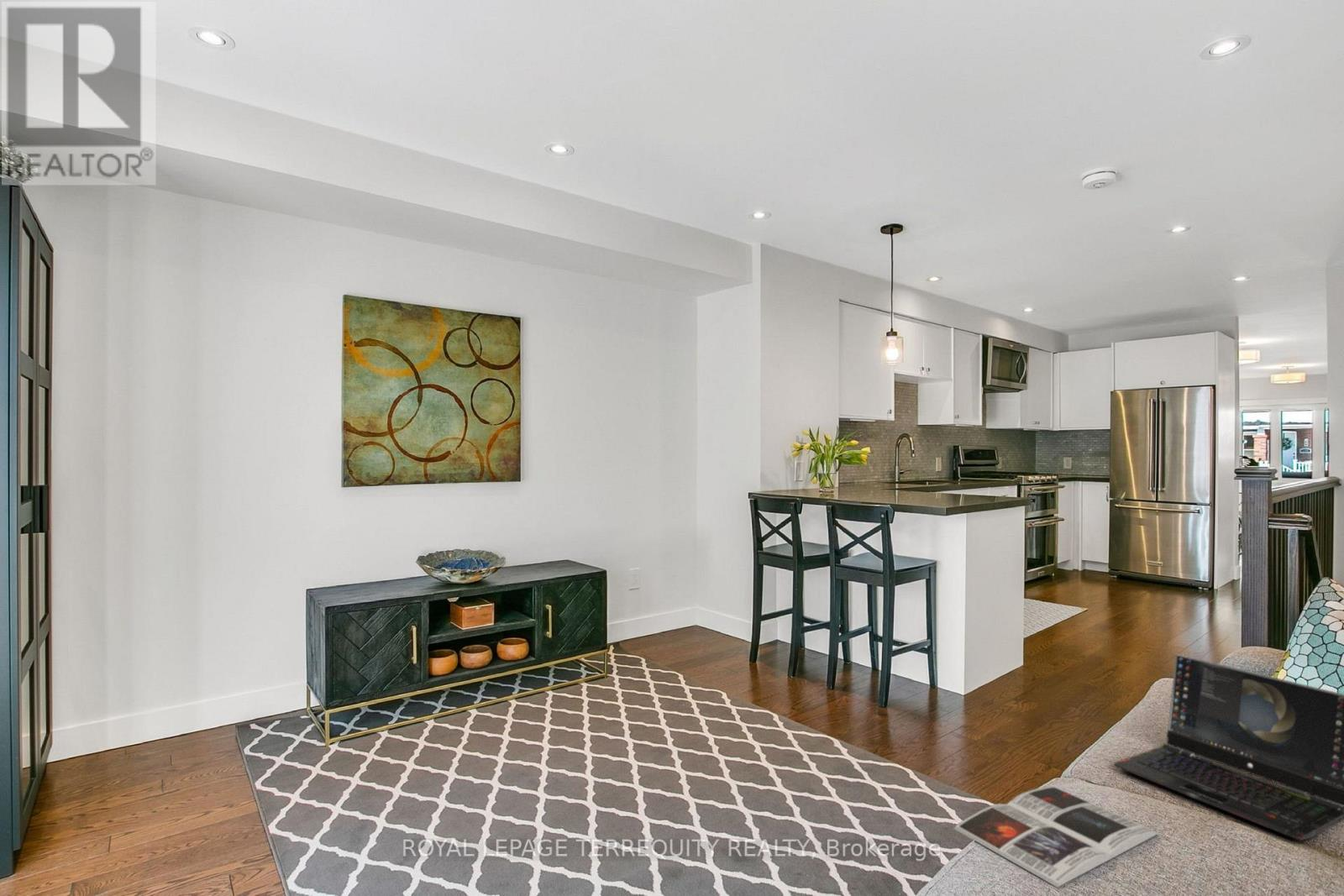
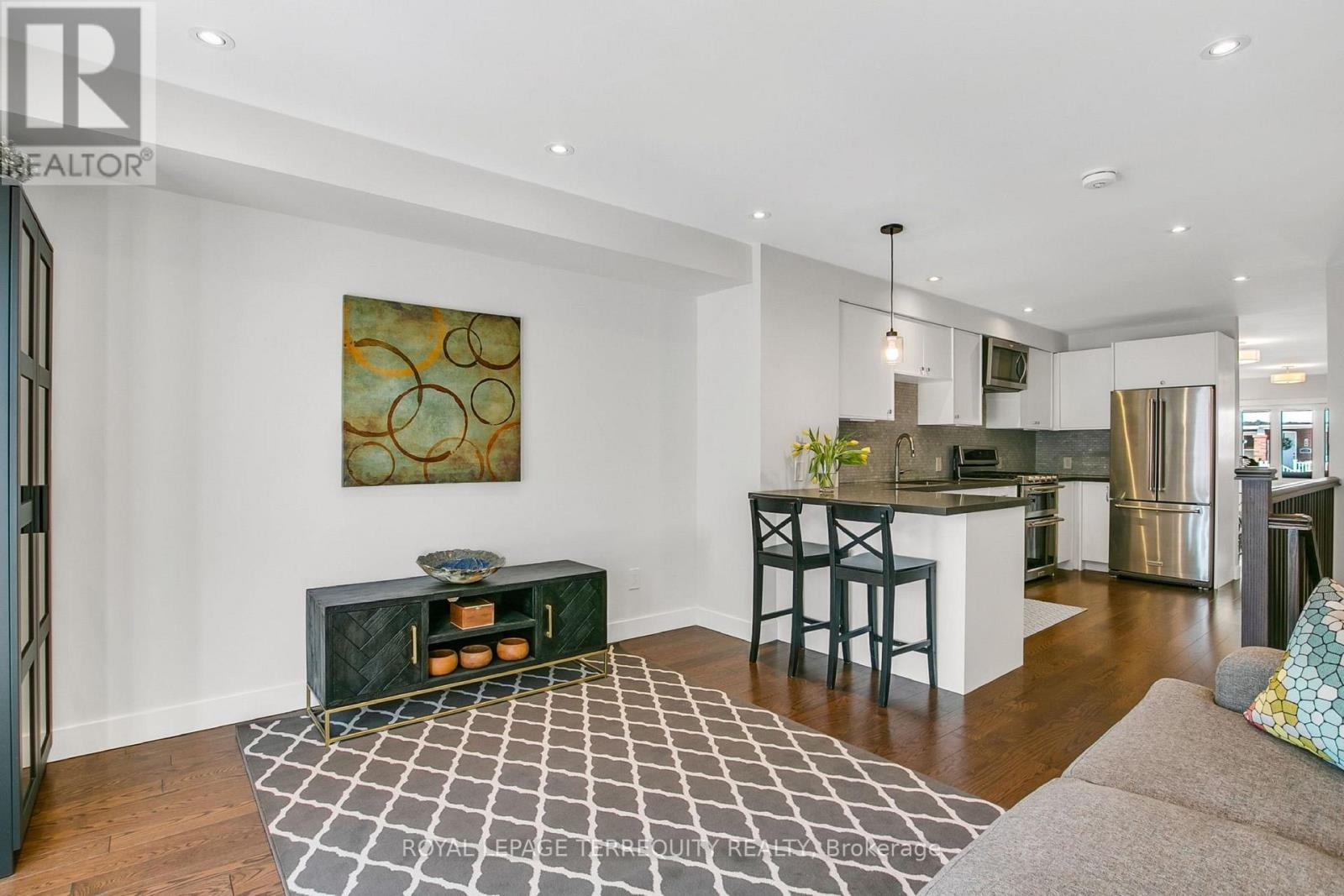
- magazine (1055, 826)
- laptop computer (1229, 736)
